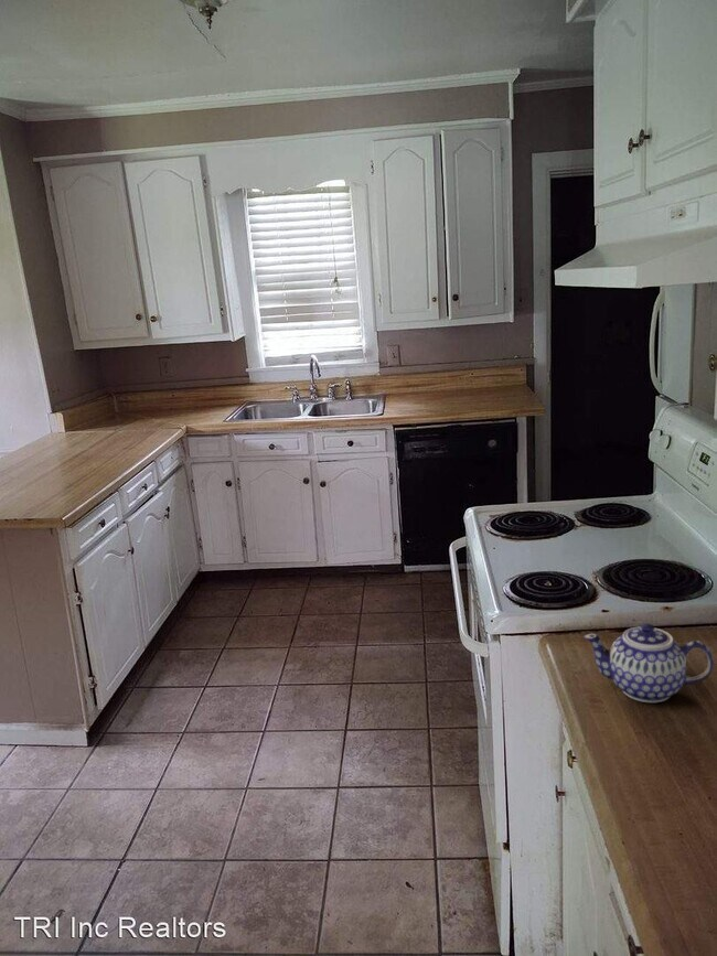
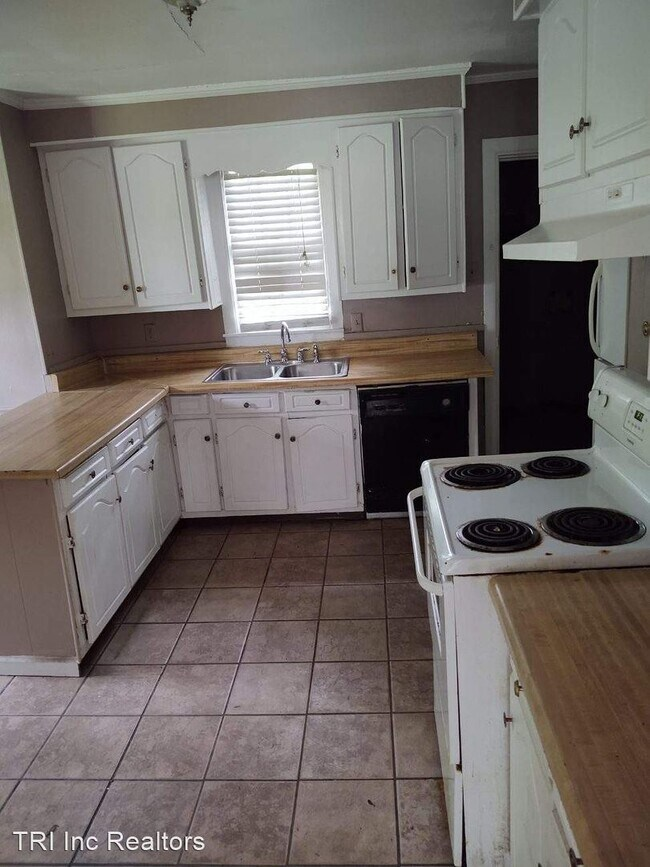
- teapot (646, 657)
